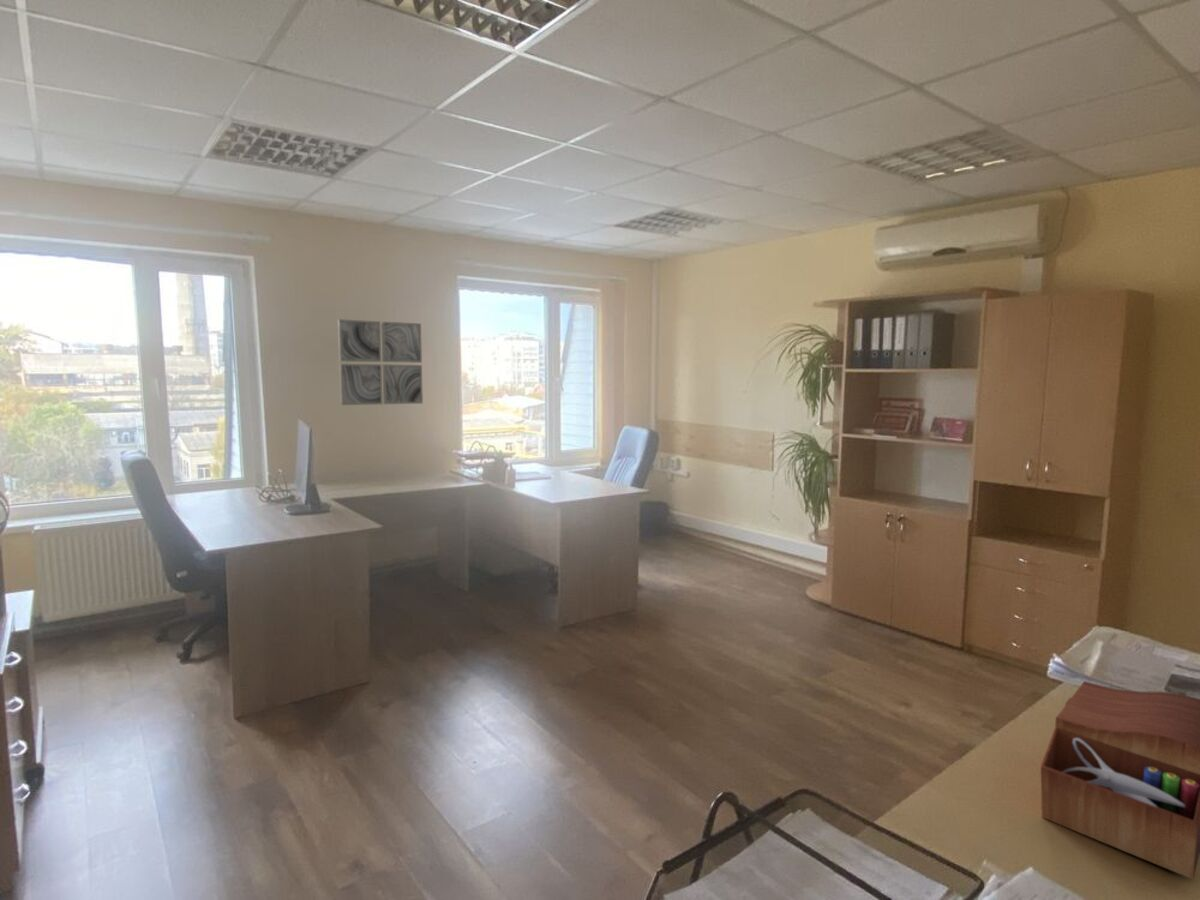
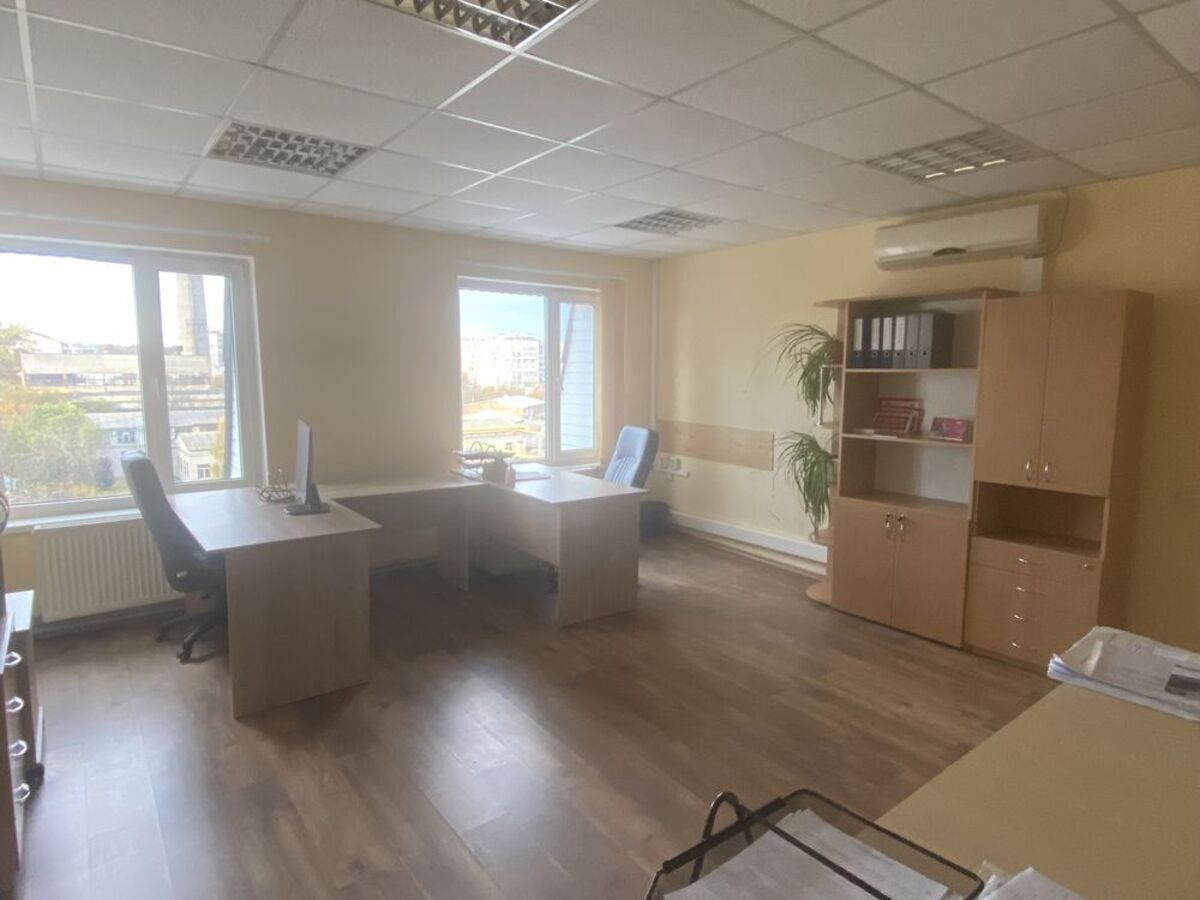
- sewing box (1125, 763)
- wall art (382, 364)
